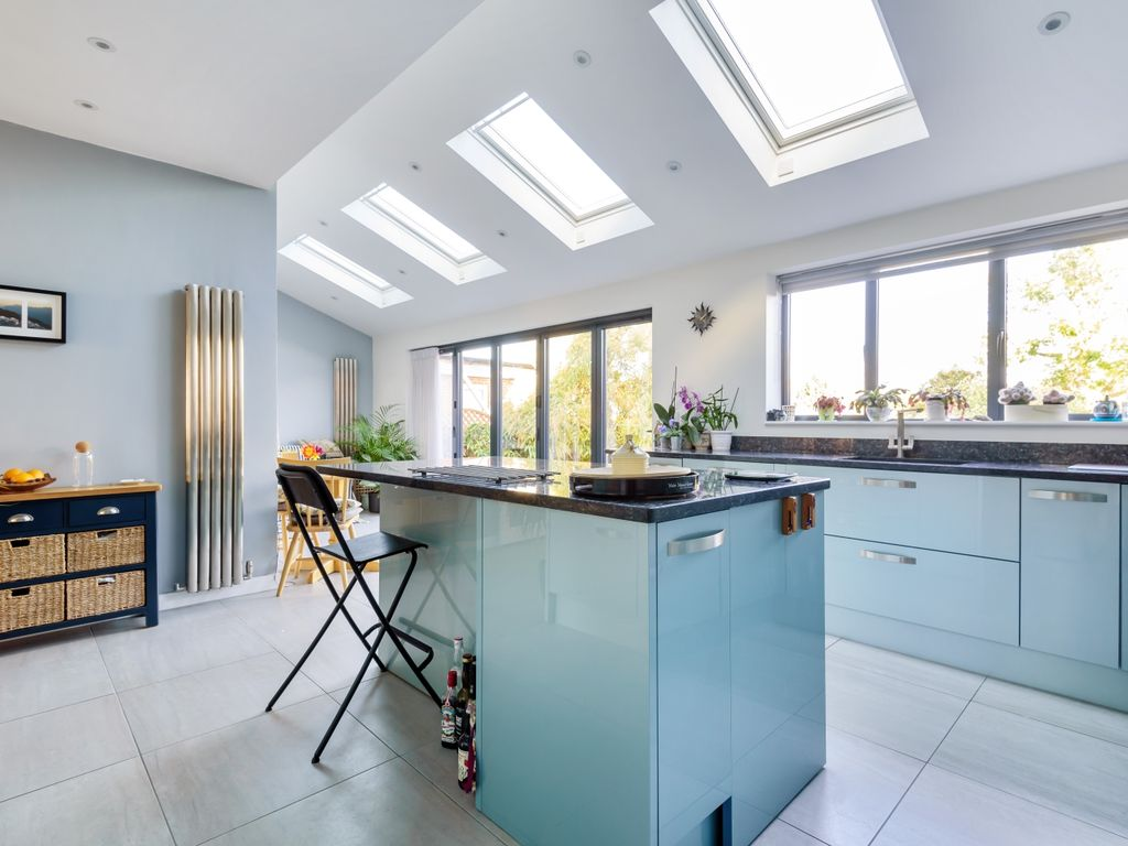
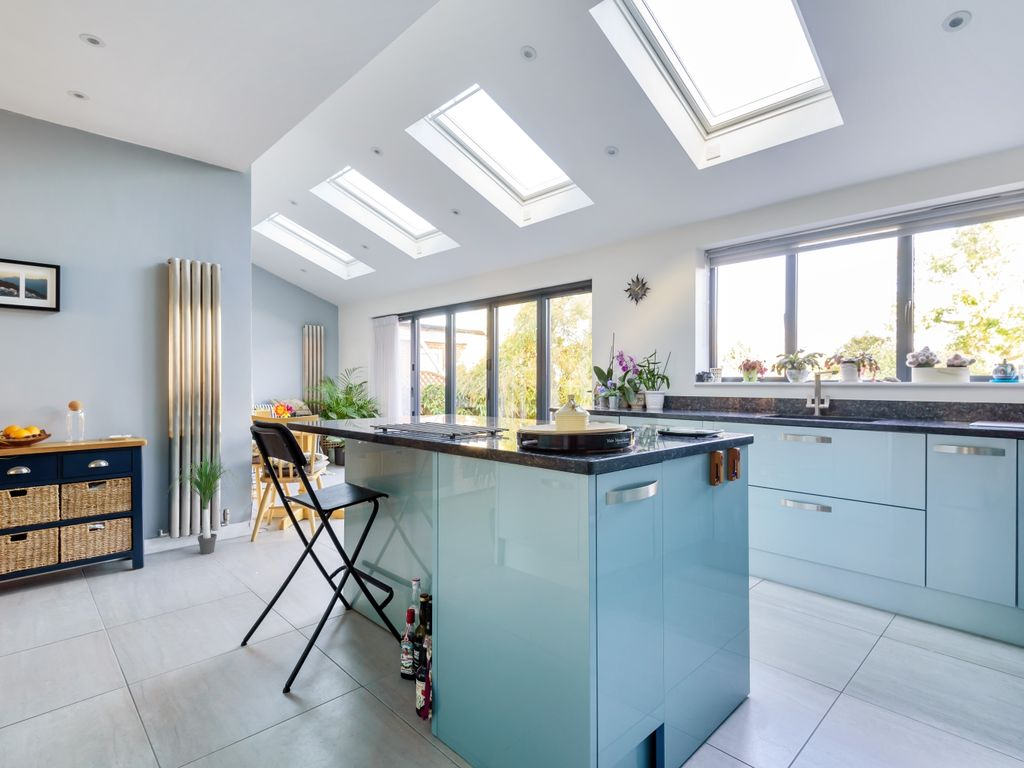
+ potted plant (205, 499)
